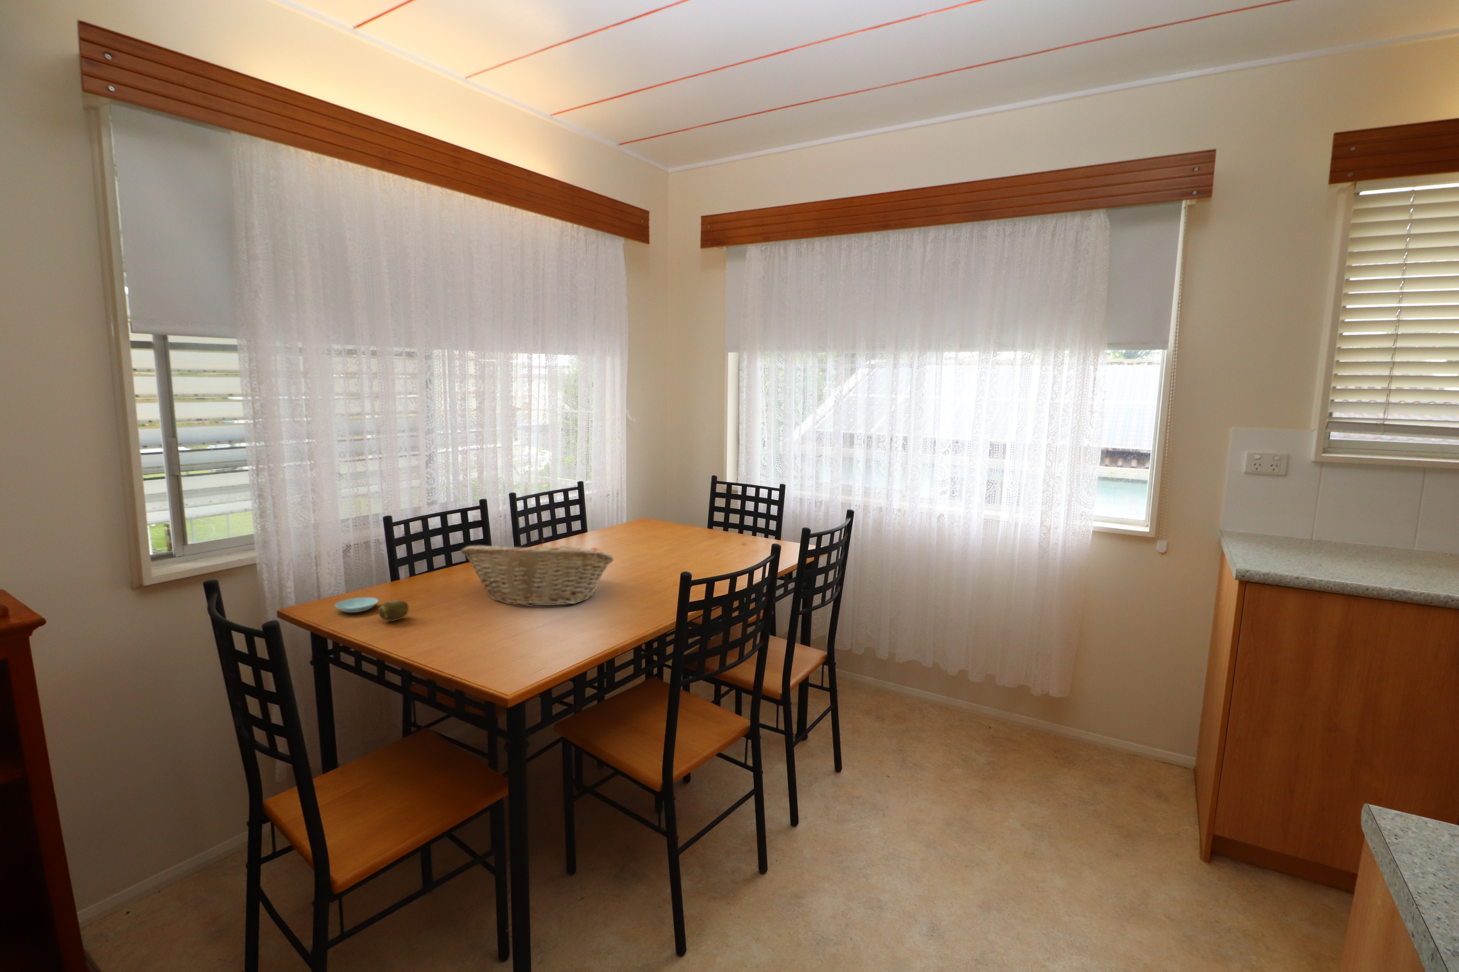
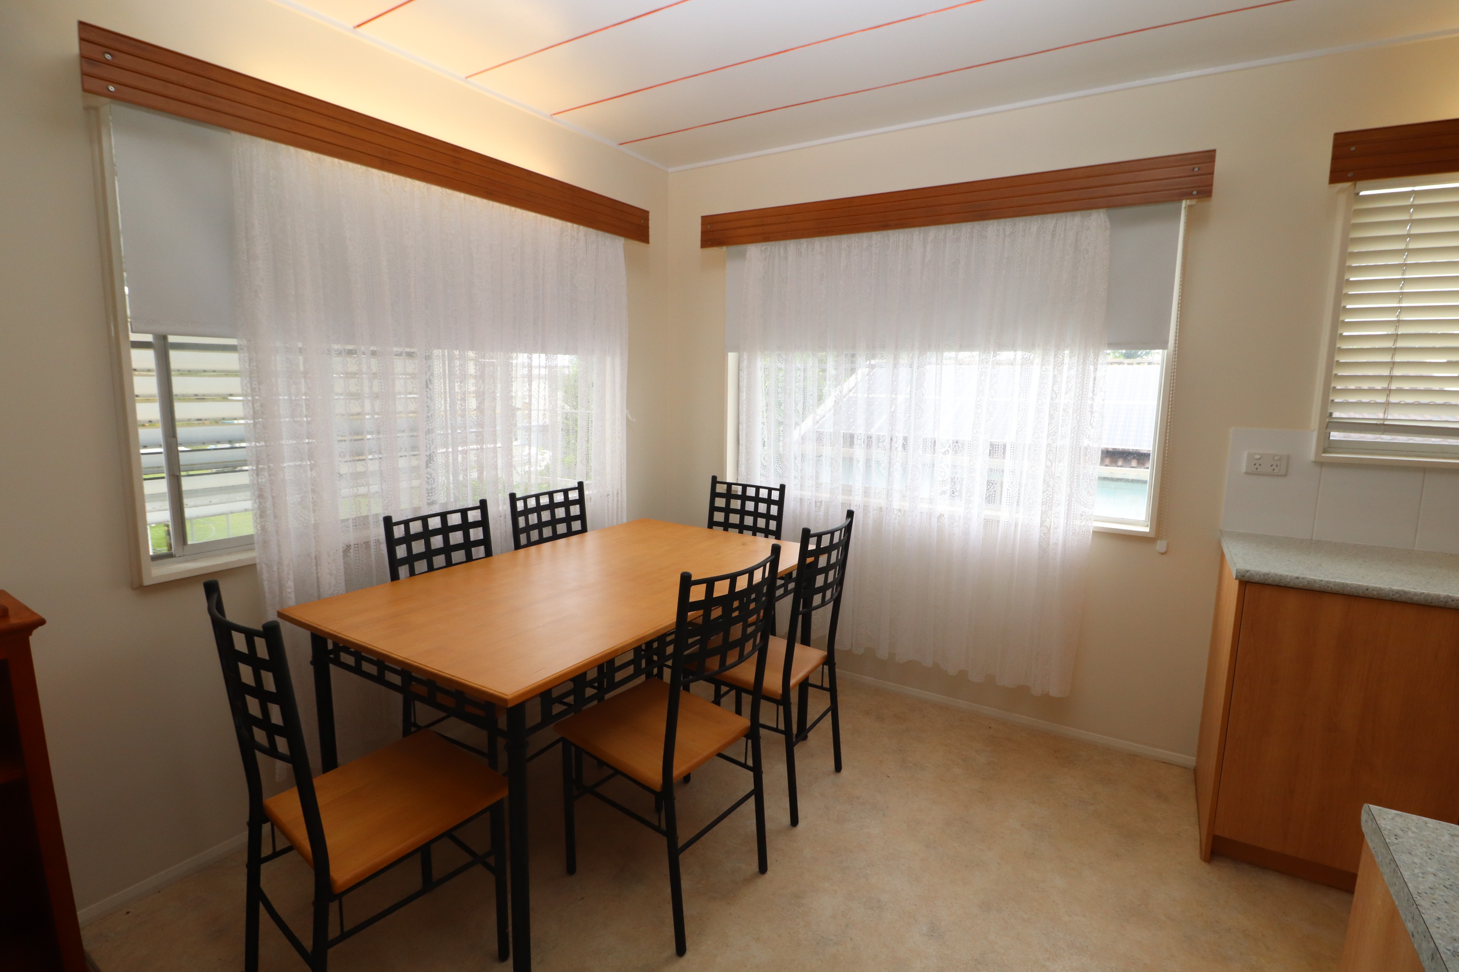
- fruit (394, 611)
- saucer (357, 606)
- fruit basket (538, 566)
